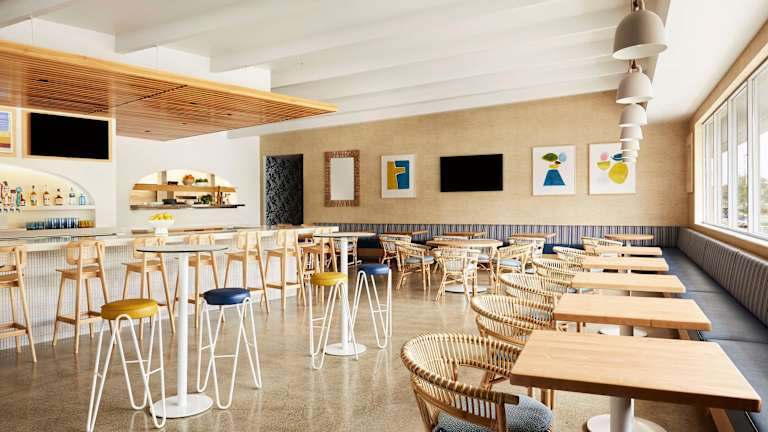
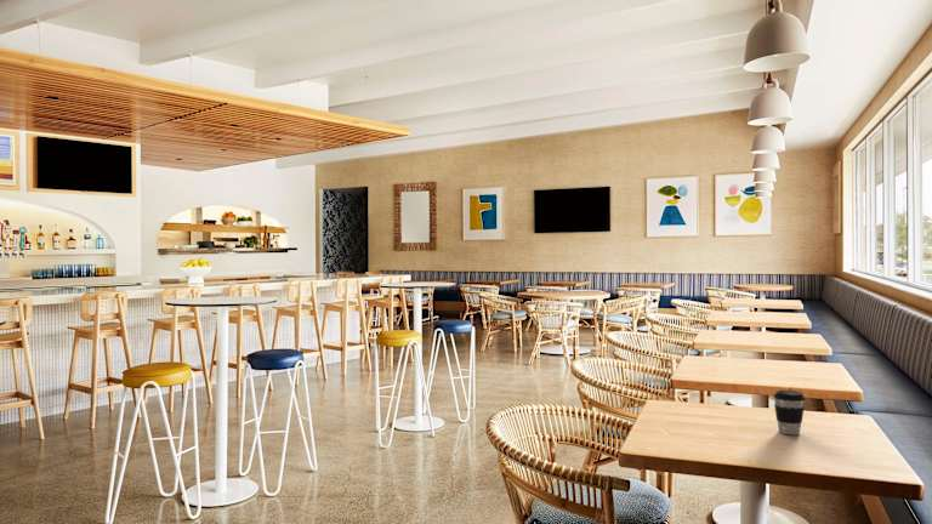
+ coffee cup (789, 411)
